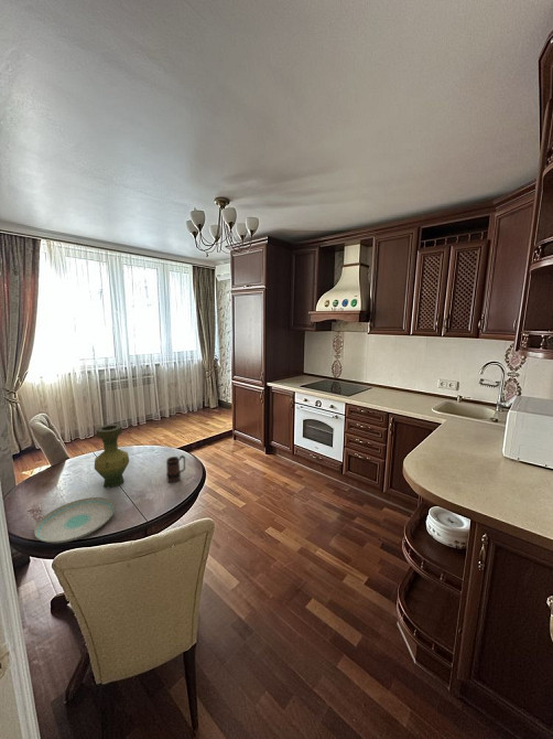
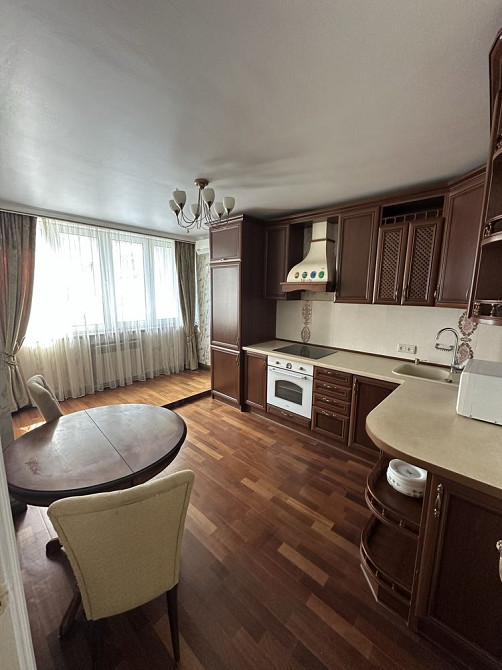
- mug (176, 468)
- vase (111, 456)
- plate (77, 518)
